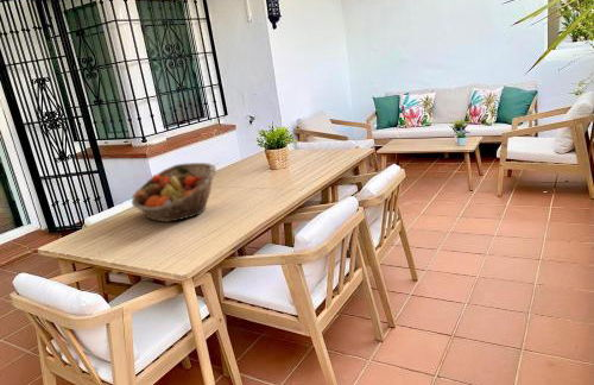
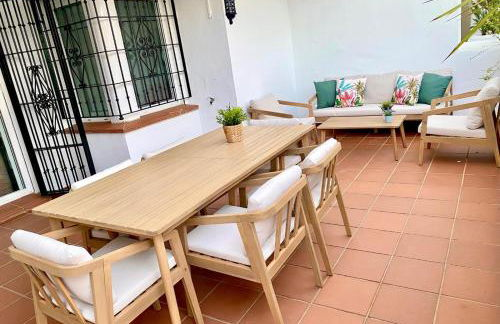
- fruit basket (175, 191)
